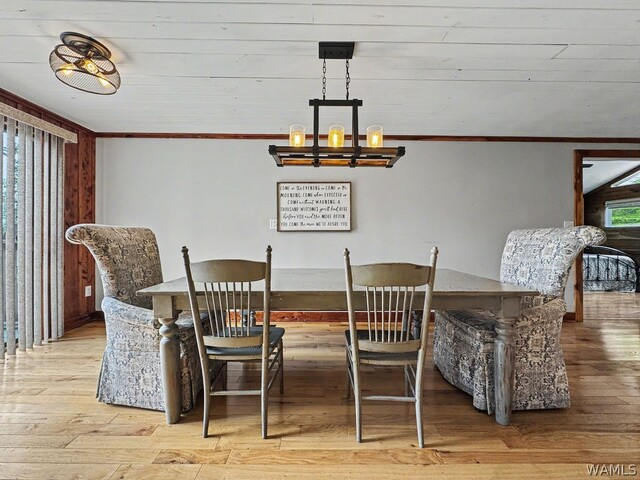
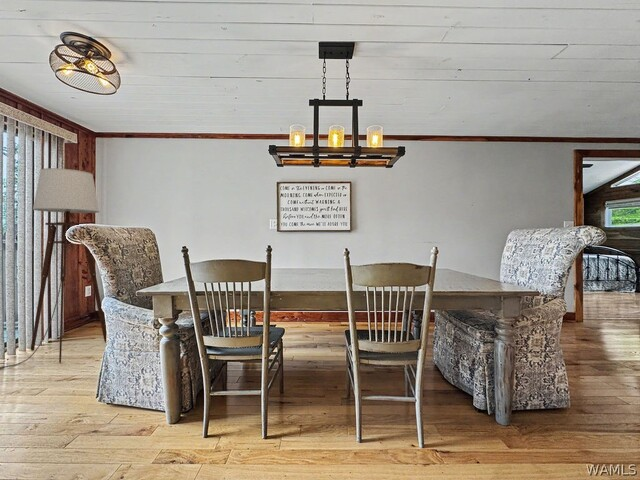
+ floor lamp (50, 262)
